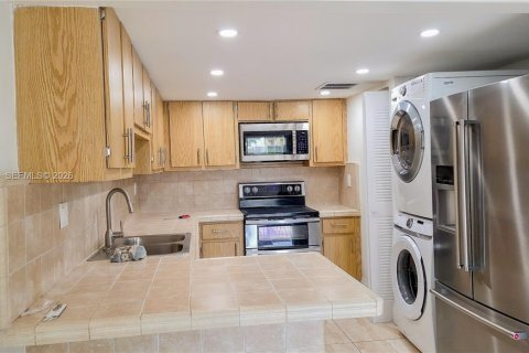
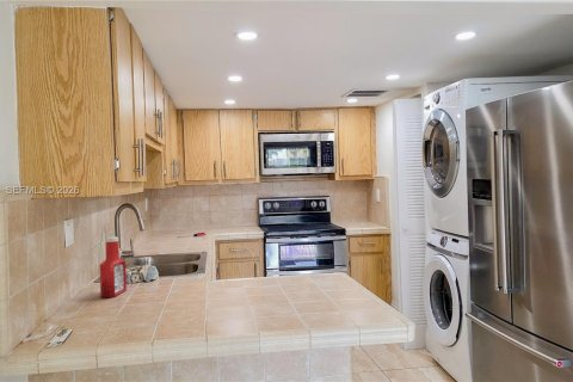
+ soap bottle (112, 265)
